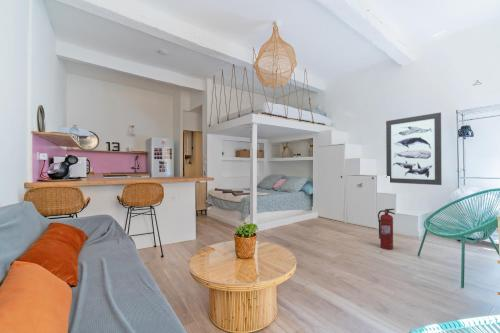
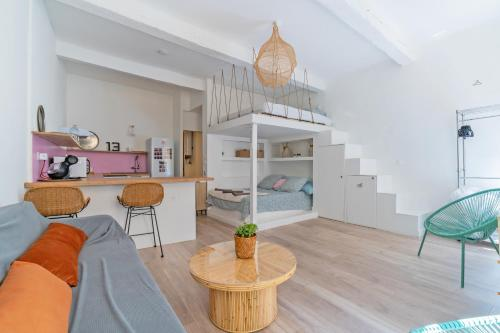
- wall art (411, 150)
- fire extinguisher (386, 227)
